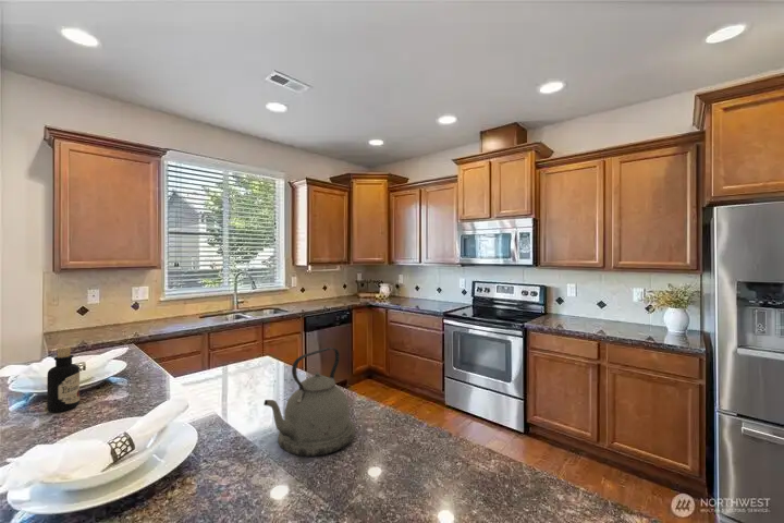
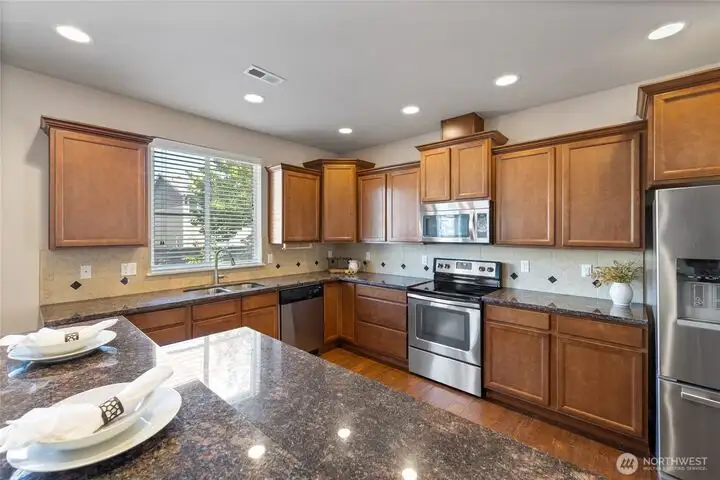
- kettle (315, 396)
- bottle (63, 377)
